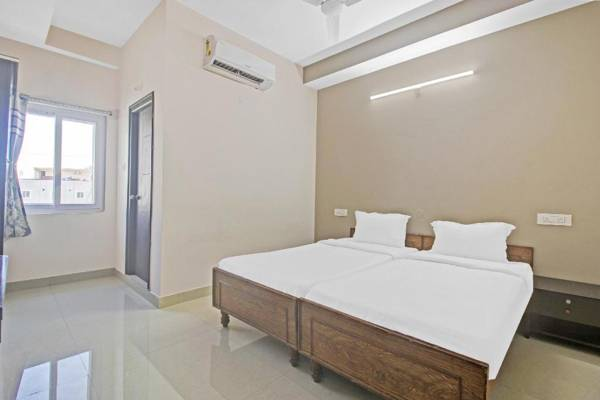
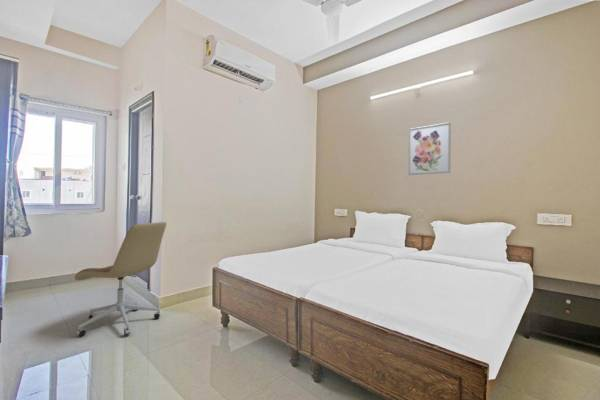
+ office chair (122, 272)
+ wall art (428, 150)
